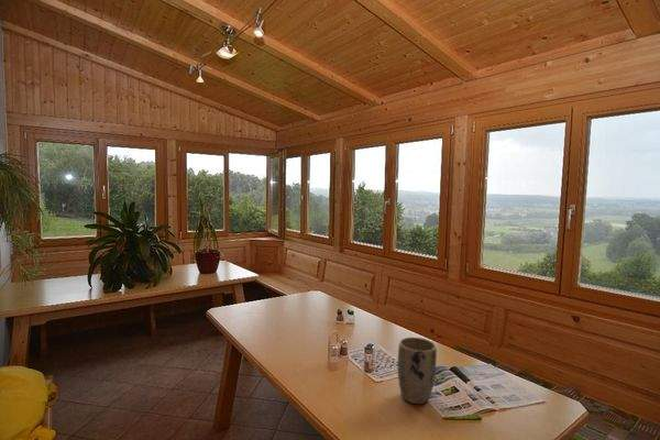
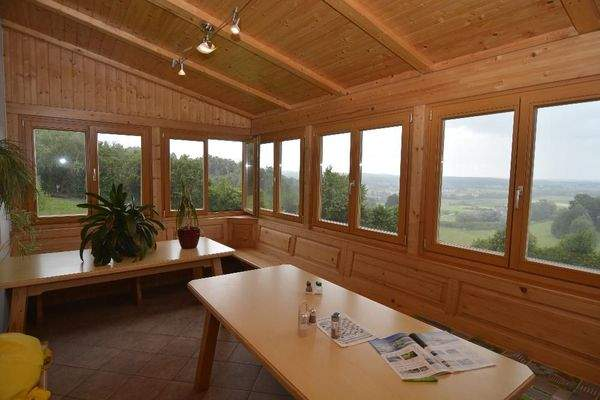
- plant pot (416, 370)
